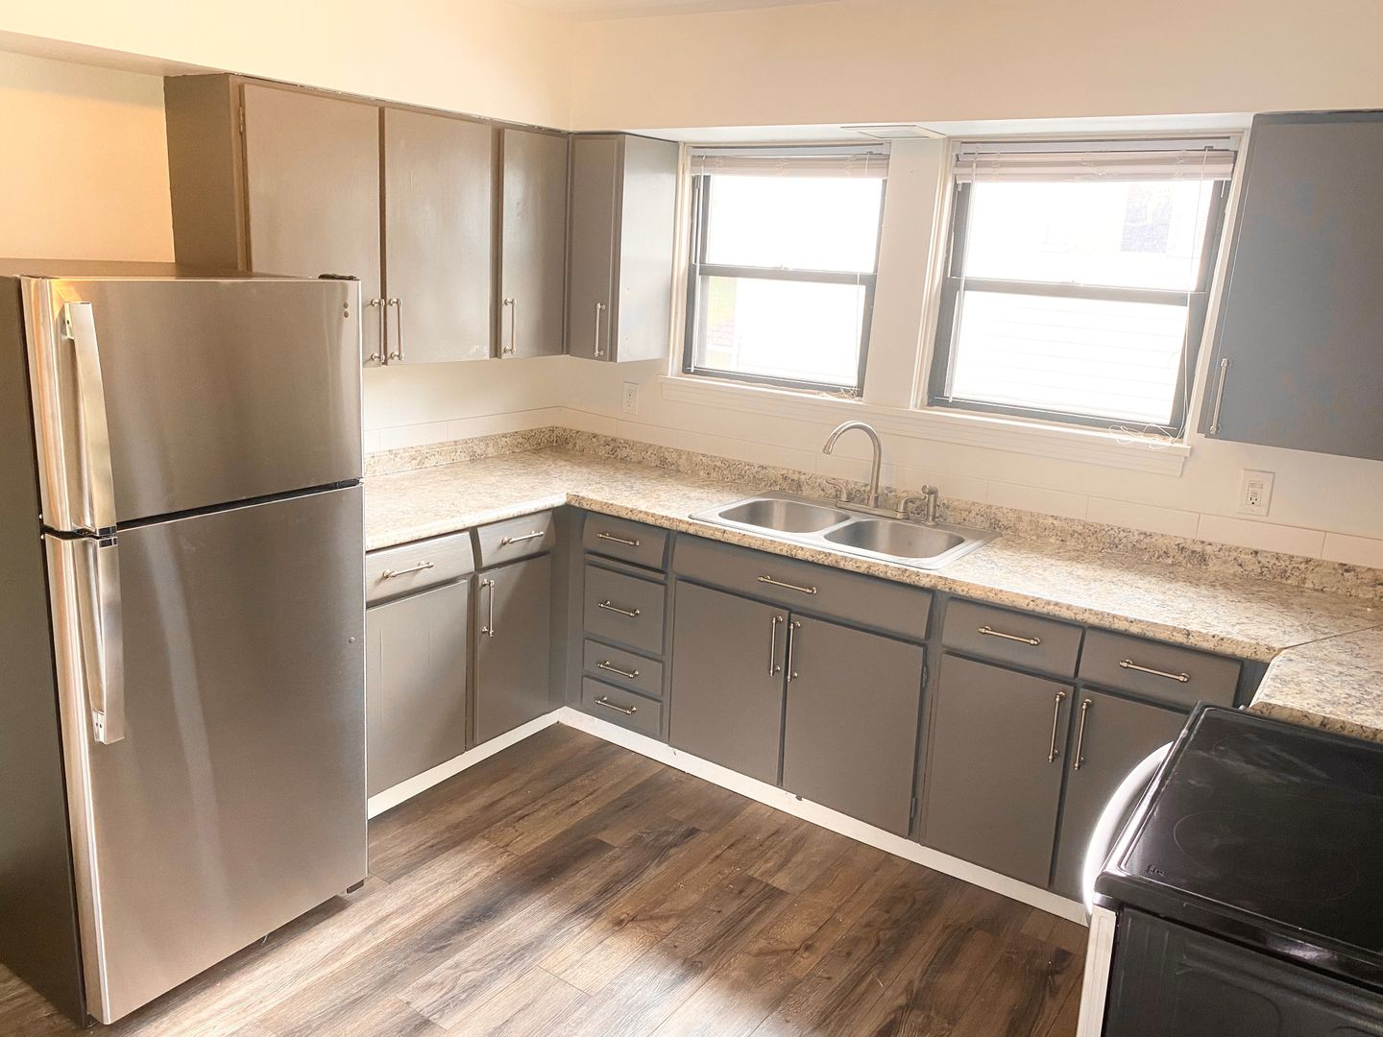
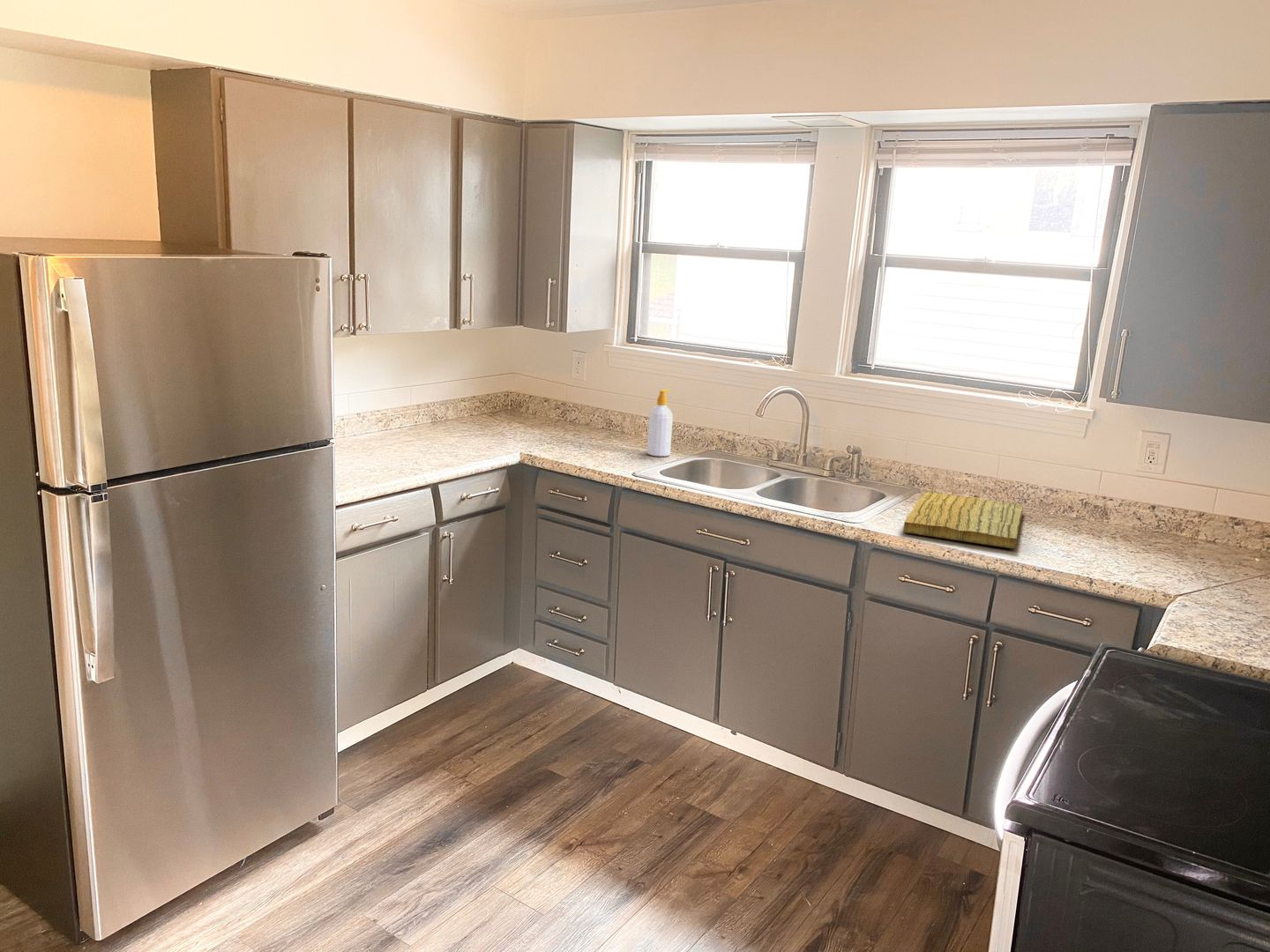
+ soap bottle (661, 422)
+ cutting board (966, 516)
